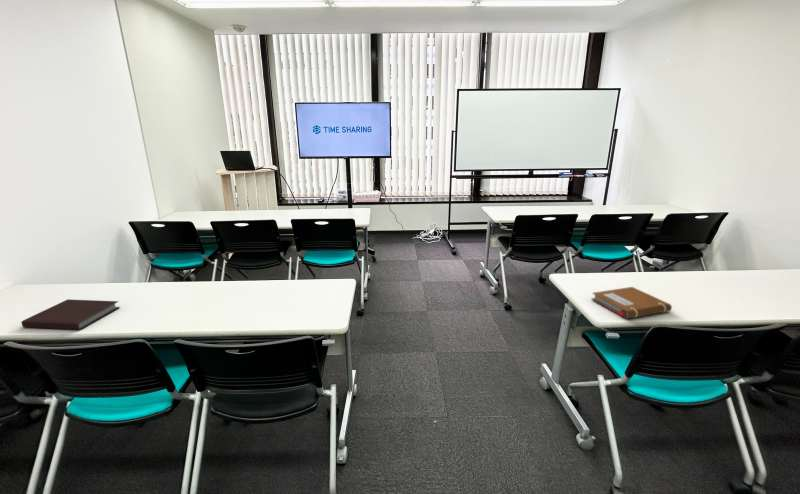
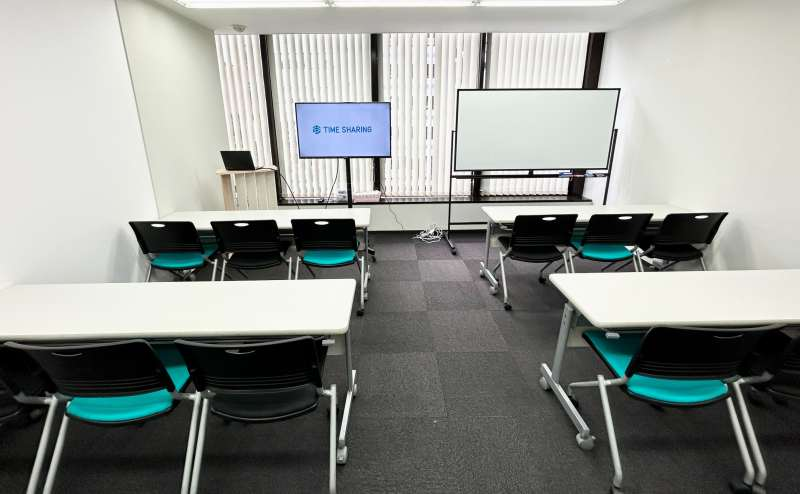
- notebook (73, 313)
- notebook (629, 302)
